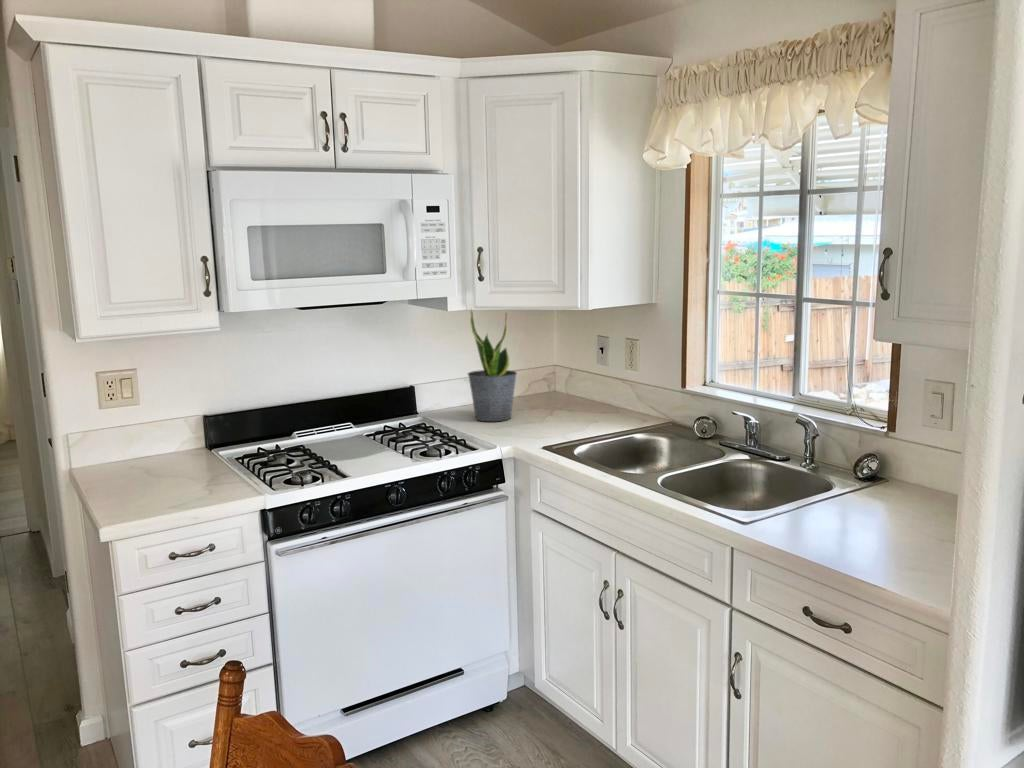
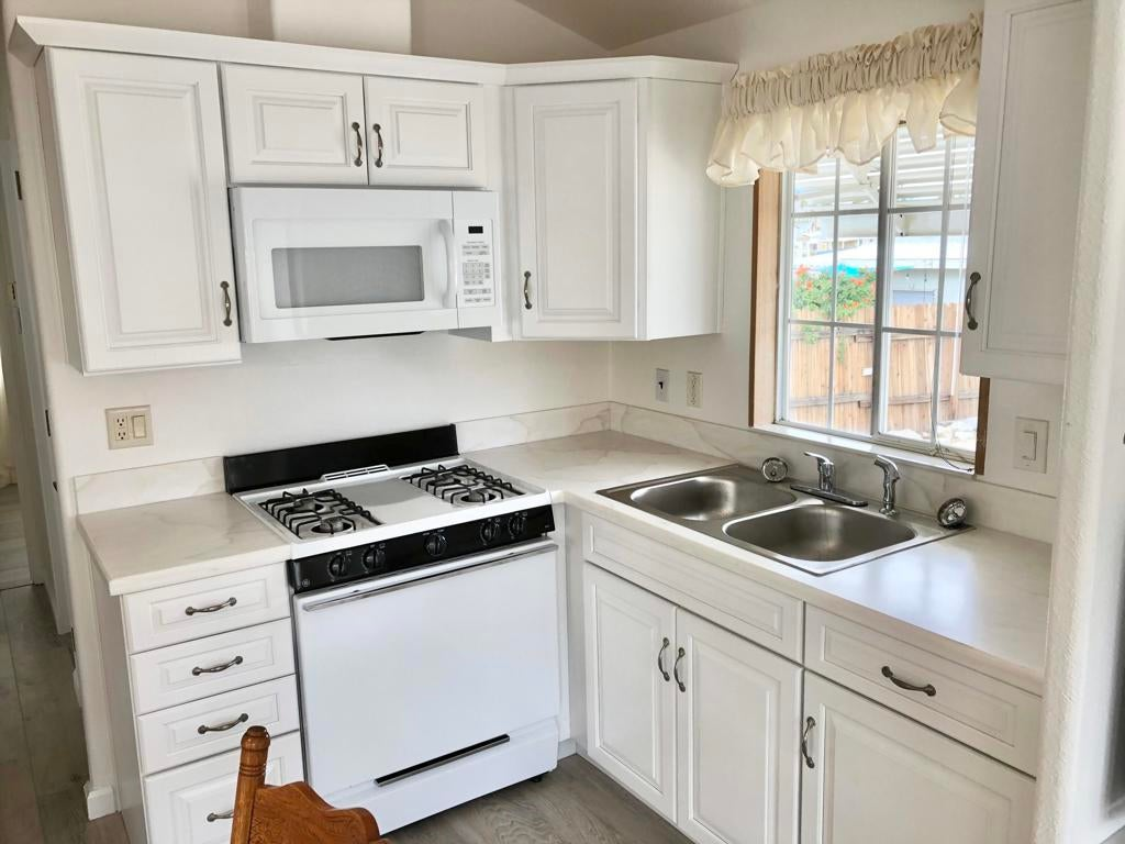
- potted plant (492, 363)
